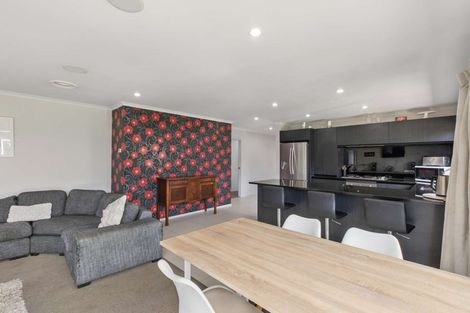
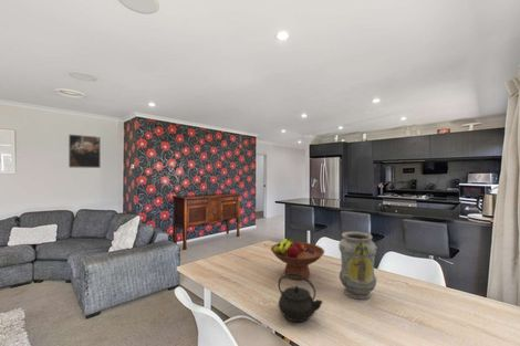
+ fruit bowl (297, 256)
+ kettle (299, 295)
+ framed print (84, 151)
+ vase (356, 263)
